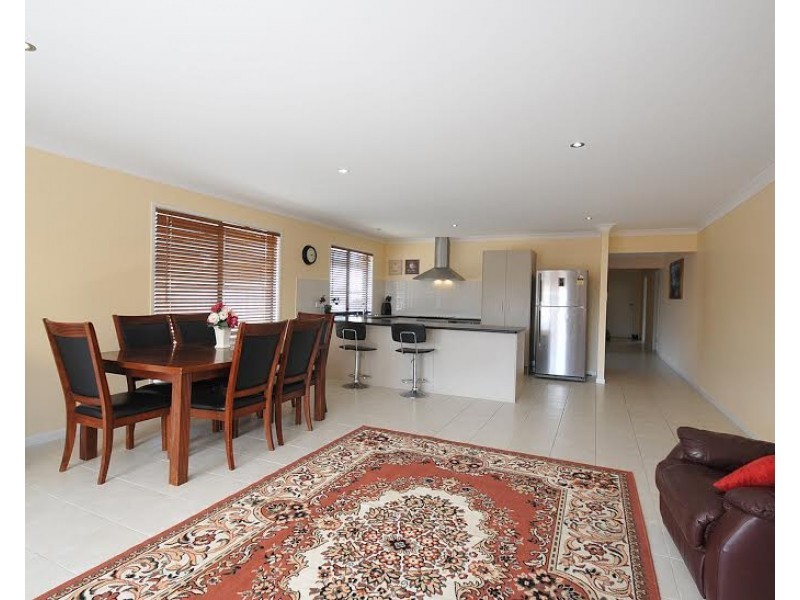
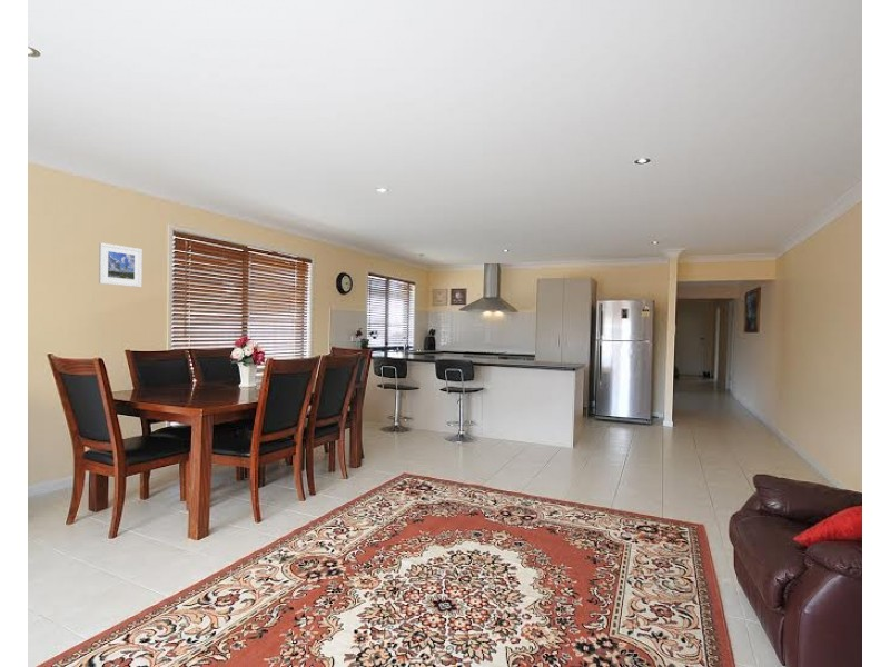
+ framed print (120, 266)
